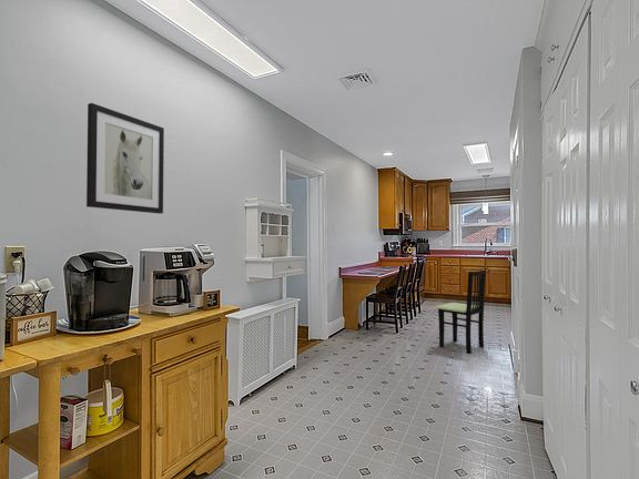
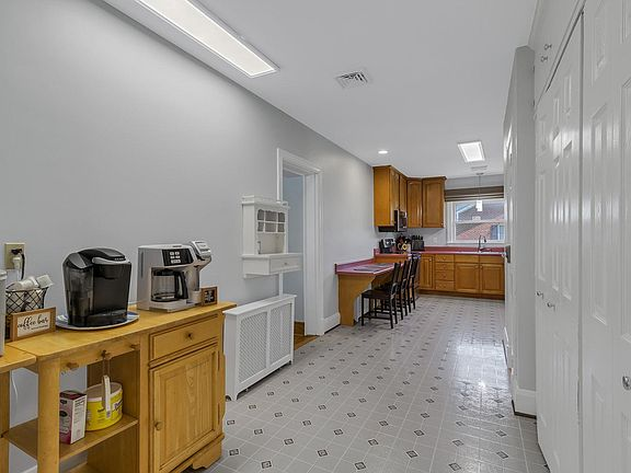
- wall art (129, 163)
- dining chair (460, 308)
